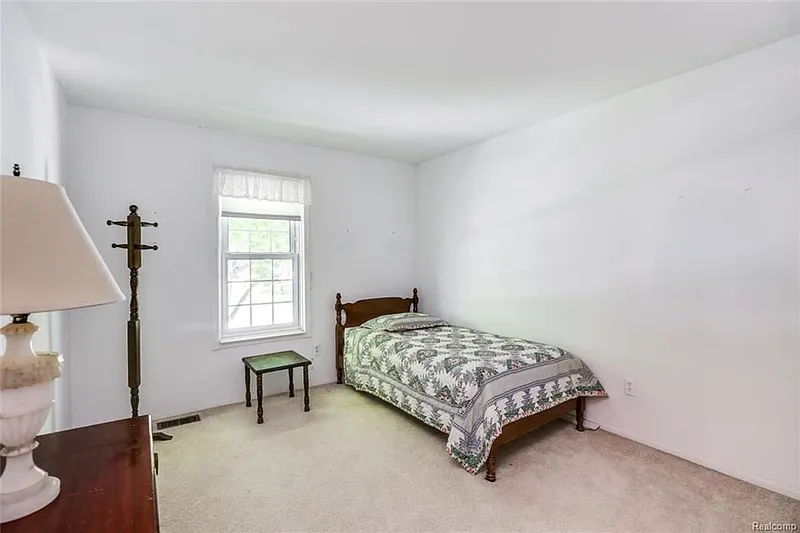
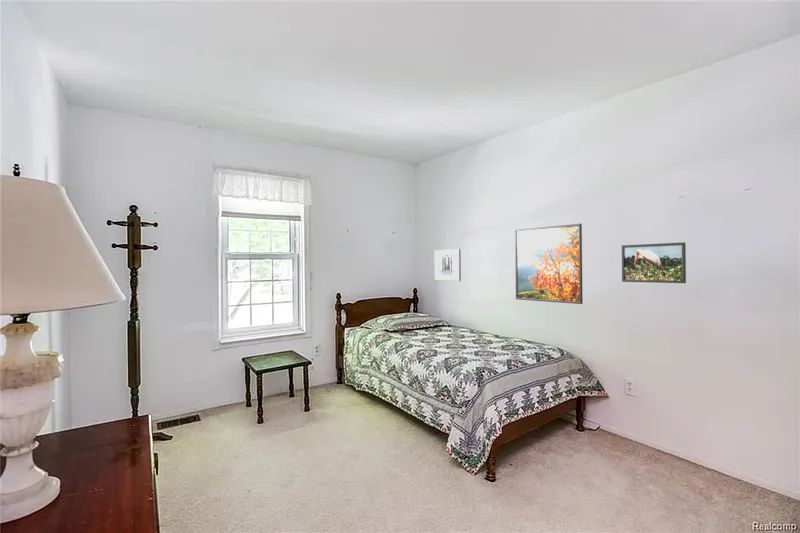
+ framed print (651, 263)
+ wall art (447, 265)
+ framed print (546, 264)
